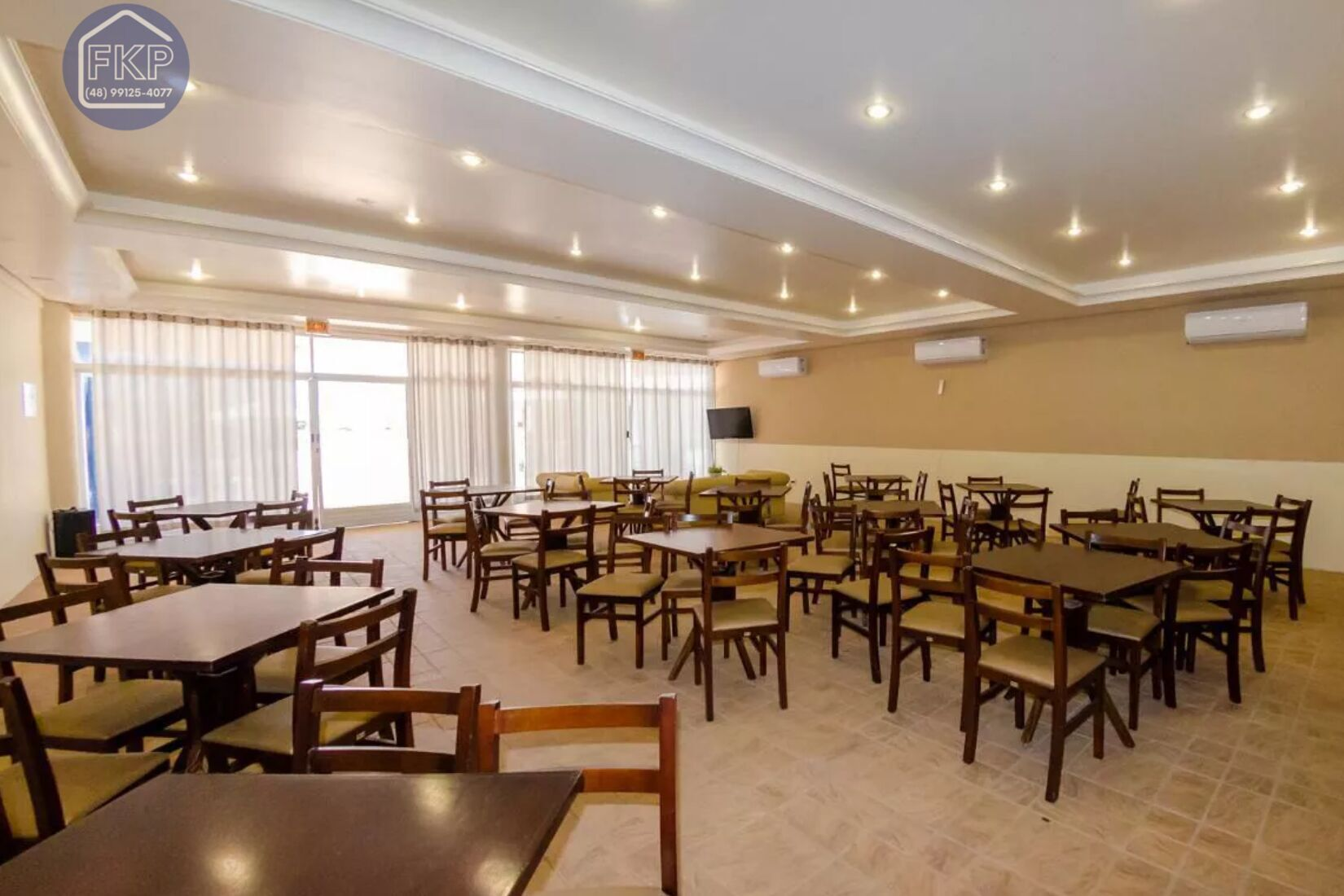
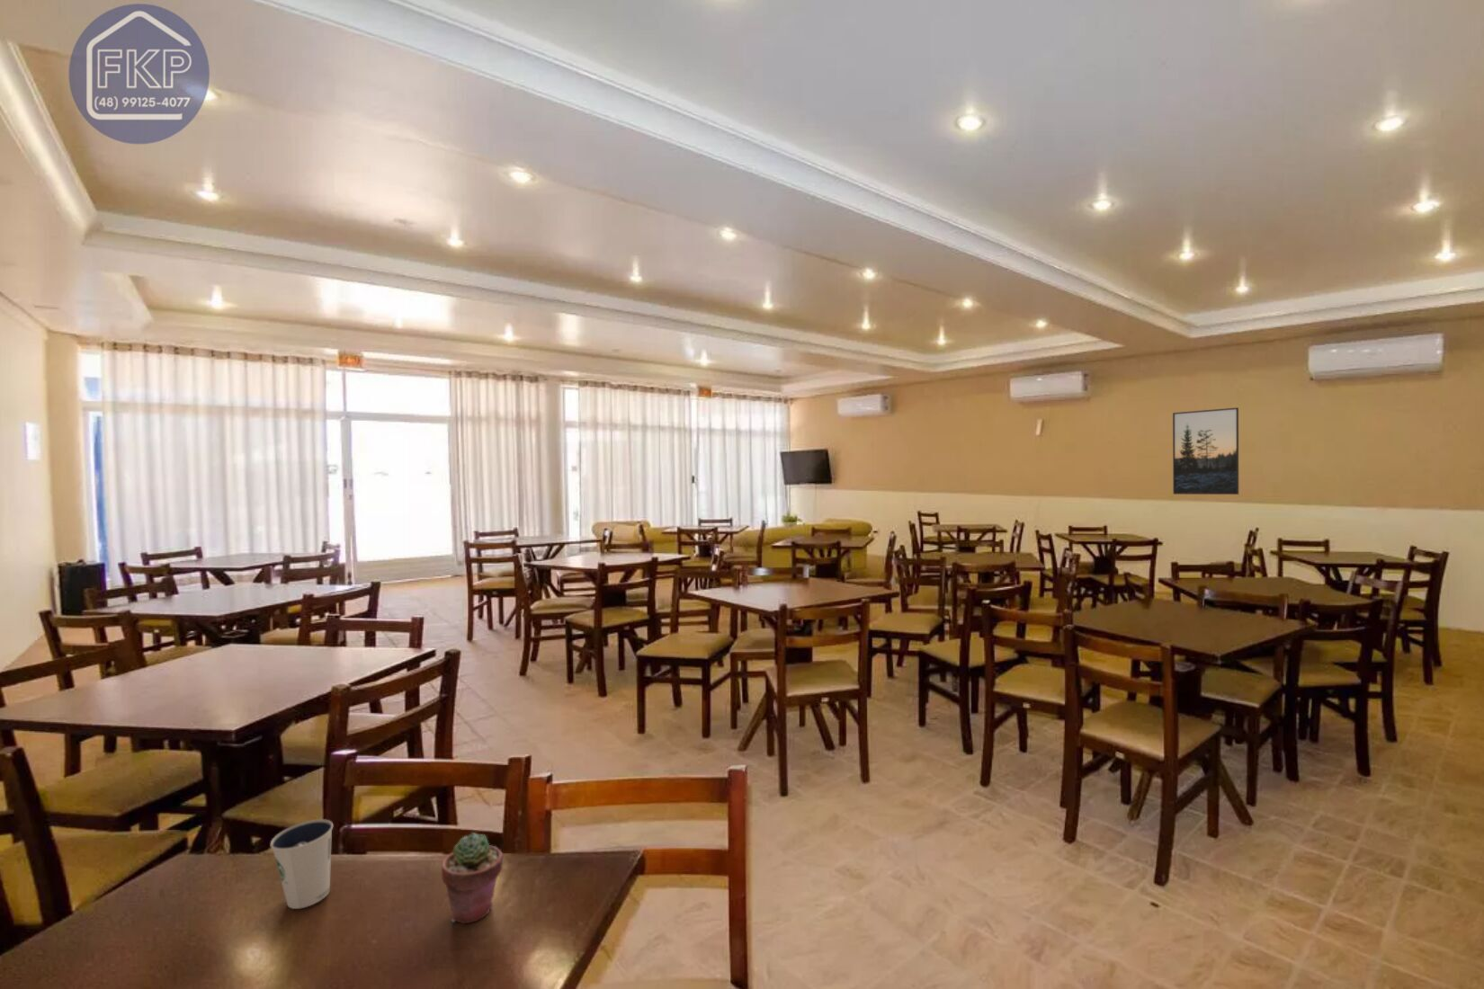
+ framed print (1205, 453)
+ dixie cup (304, 865)
+ potted succulent (473, 873)
